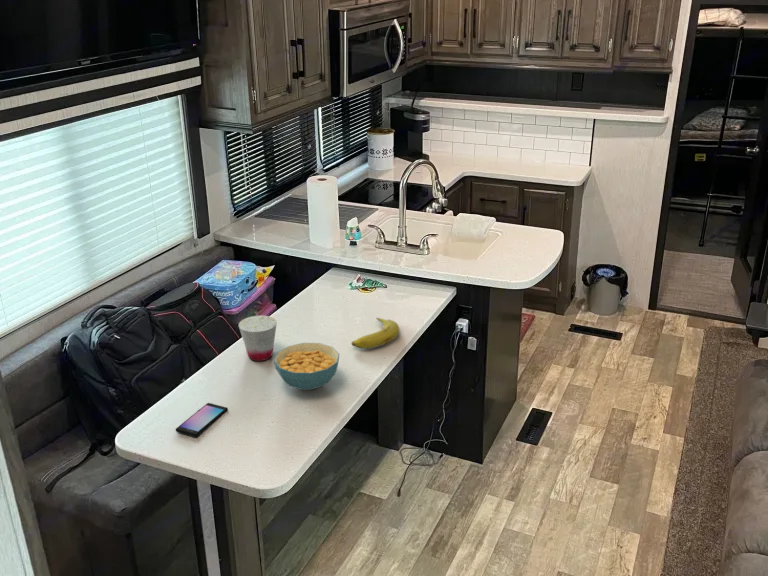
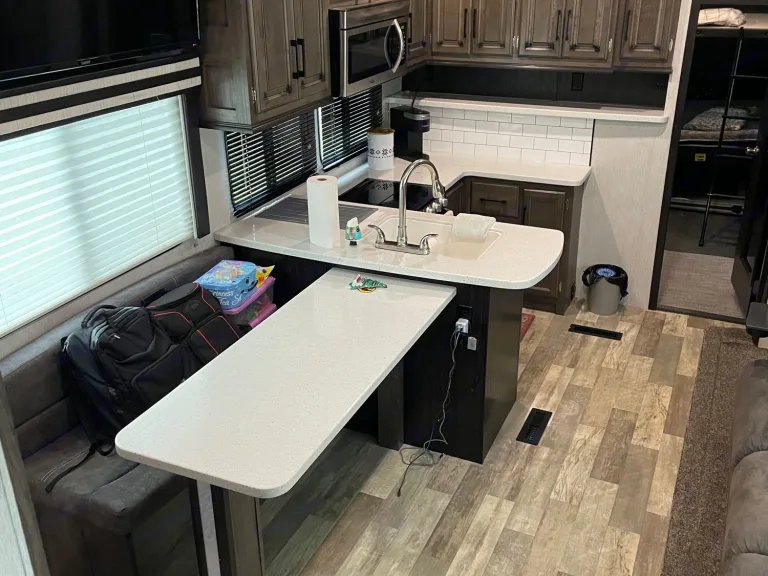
- smartphone (202, 419)
- fruit (372, 333)
- cereal bowl (307, 371)
- cup (259, 339)
